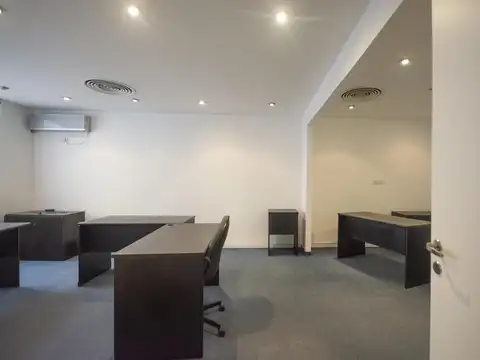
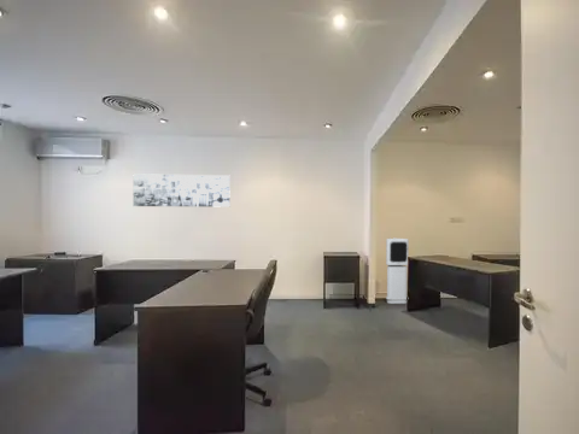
+ wall art (181, 190)
+ air purifier (394, 269)
